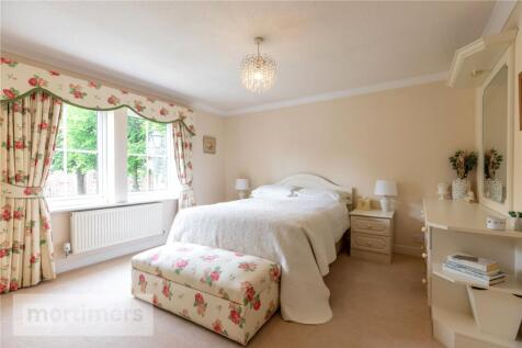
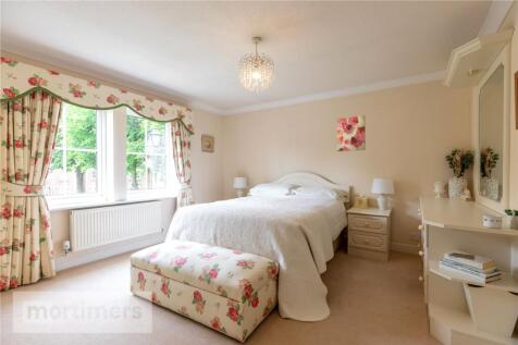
+ wall art (350, 134)
